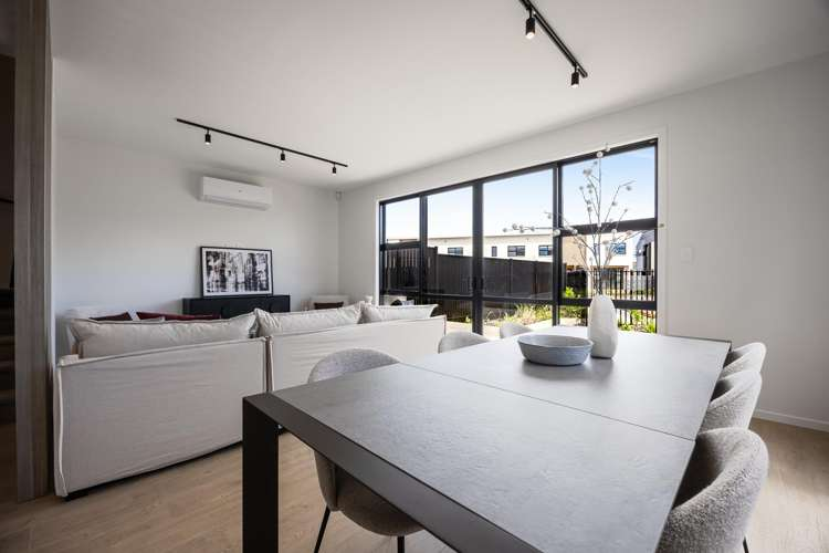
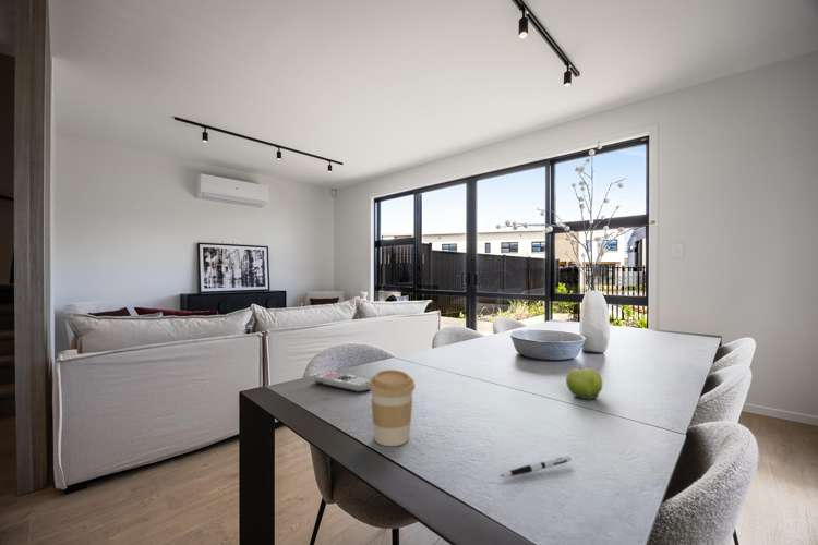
+ coffee cup (392, 405)
+ fruit (584, 382)
+ pen (537, 467)
+ remote control (345, 382)
